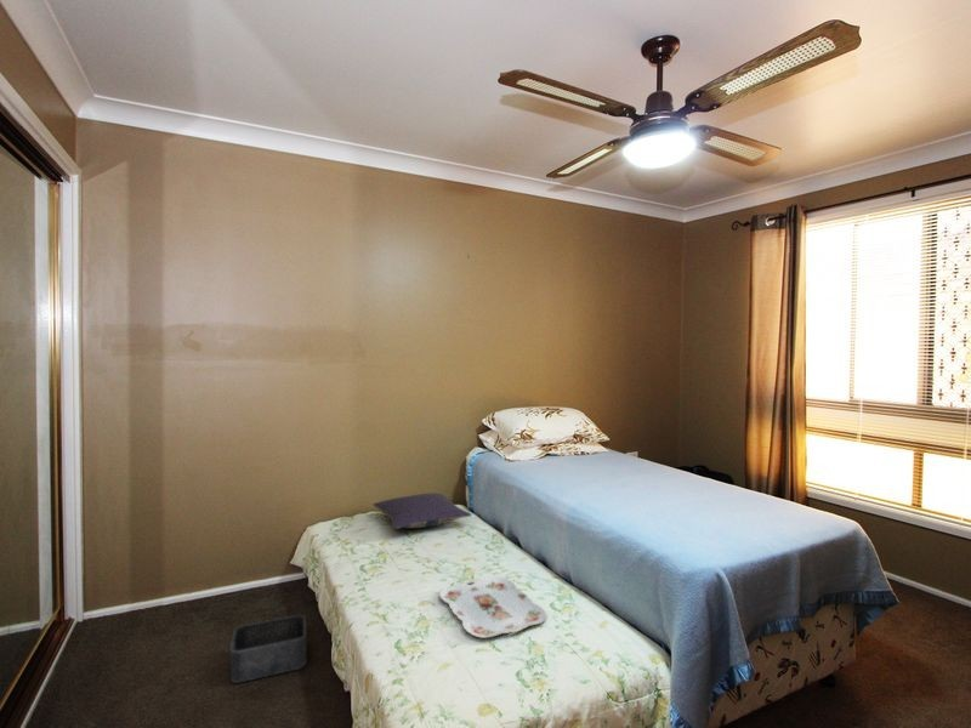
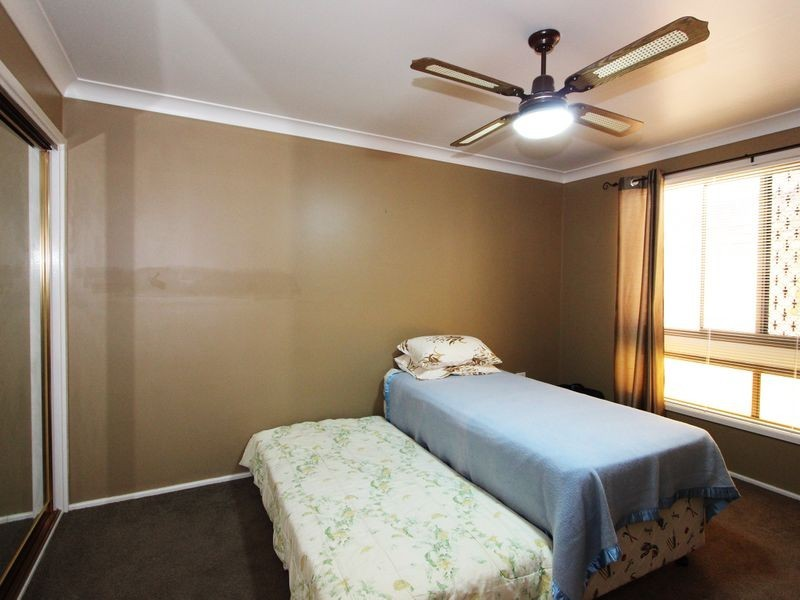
- storage bin (269, 647)
- serving tray (490, 604)
- pillow (420, 508)
